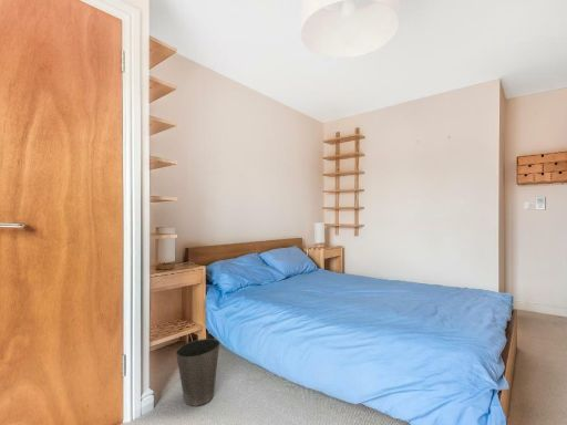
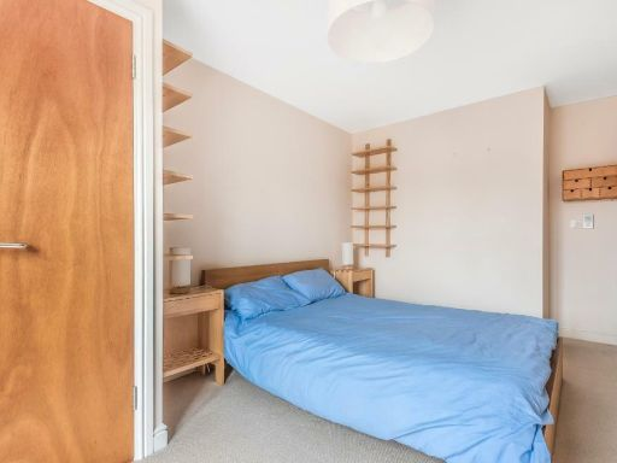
- waste basket (198, 372)
